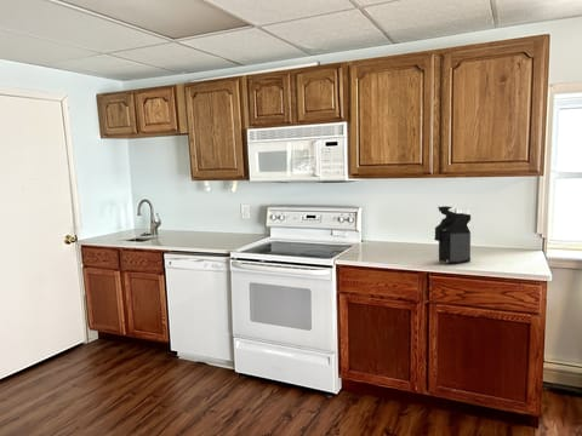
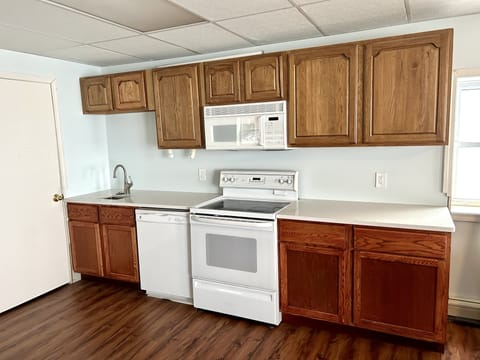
- coffee maker (452, 234)
